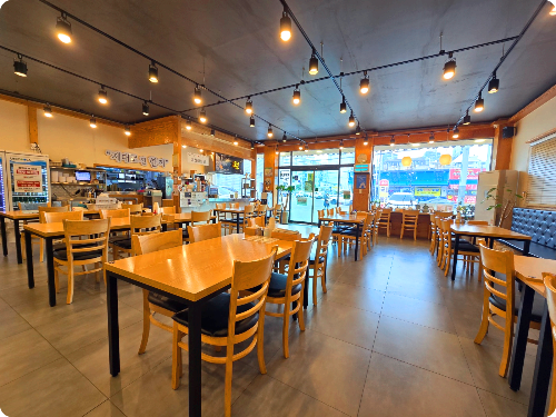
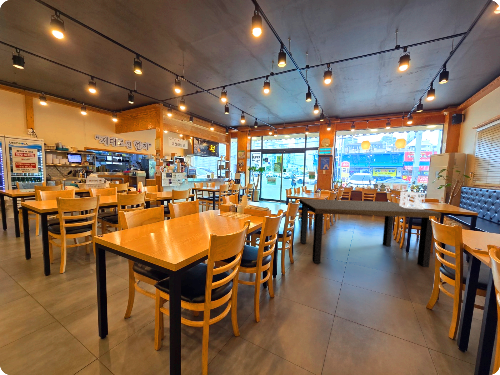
+ decorative cube (411, 199)
+ dining table (357, 214)
